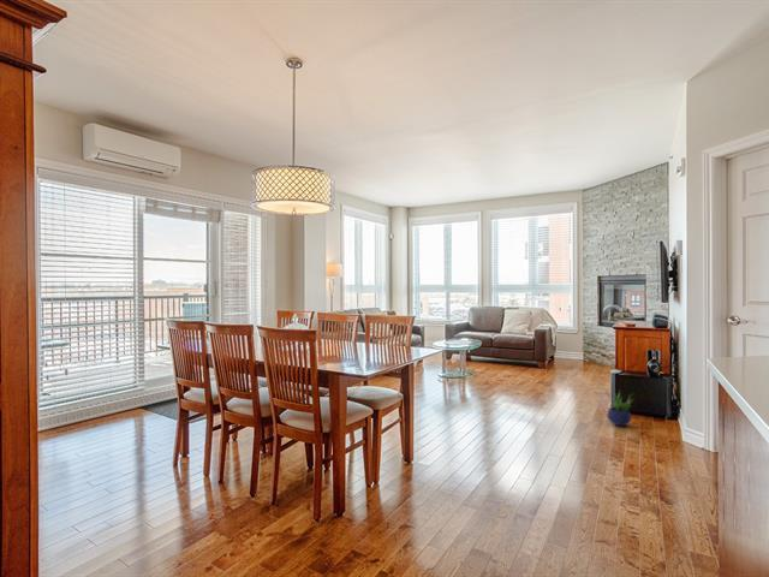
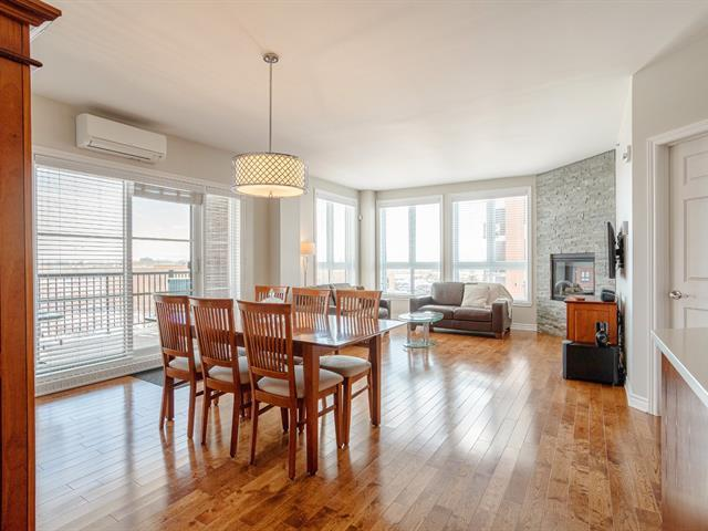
- potted plant (621, 408)
